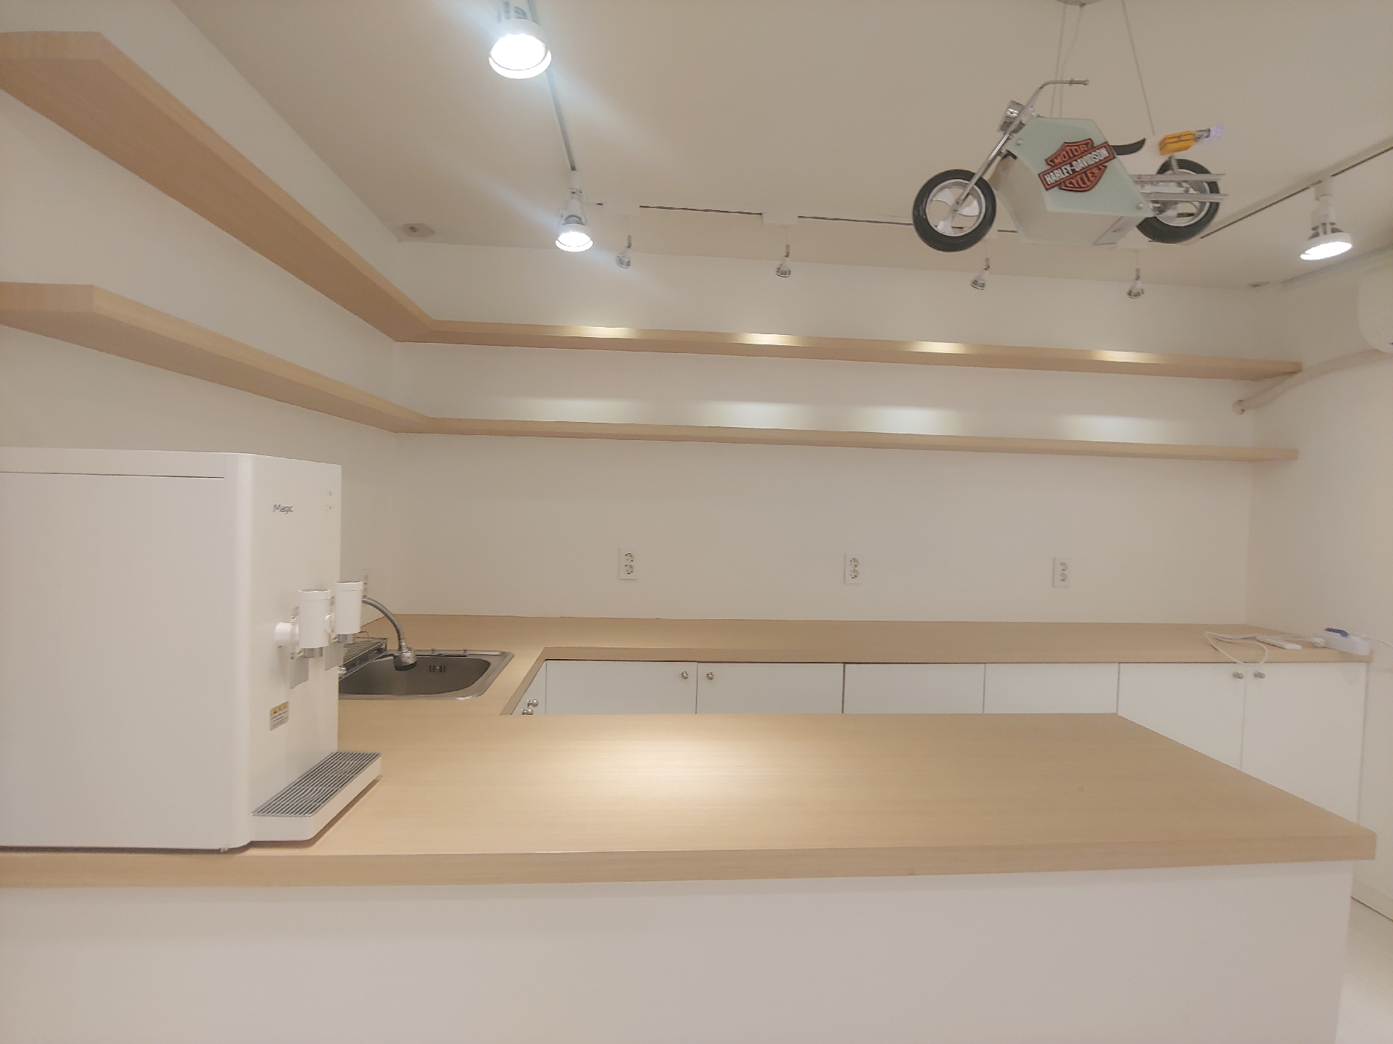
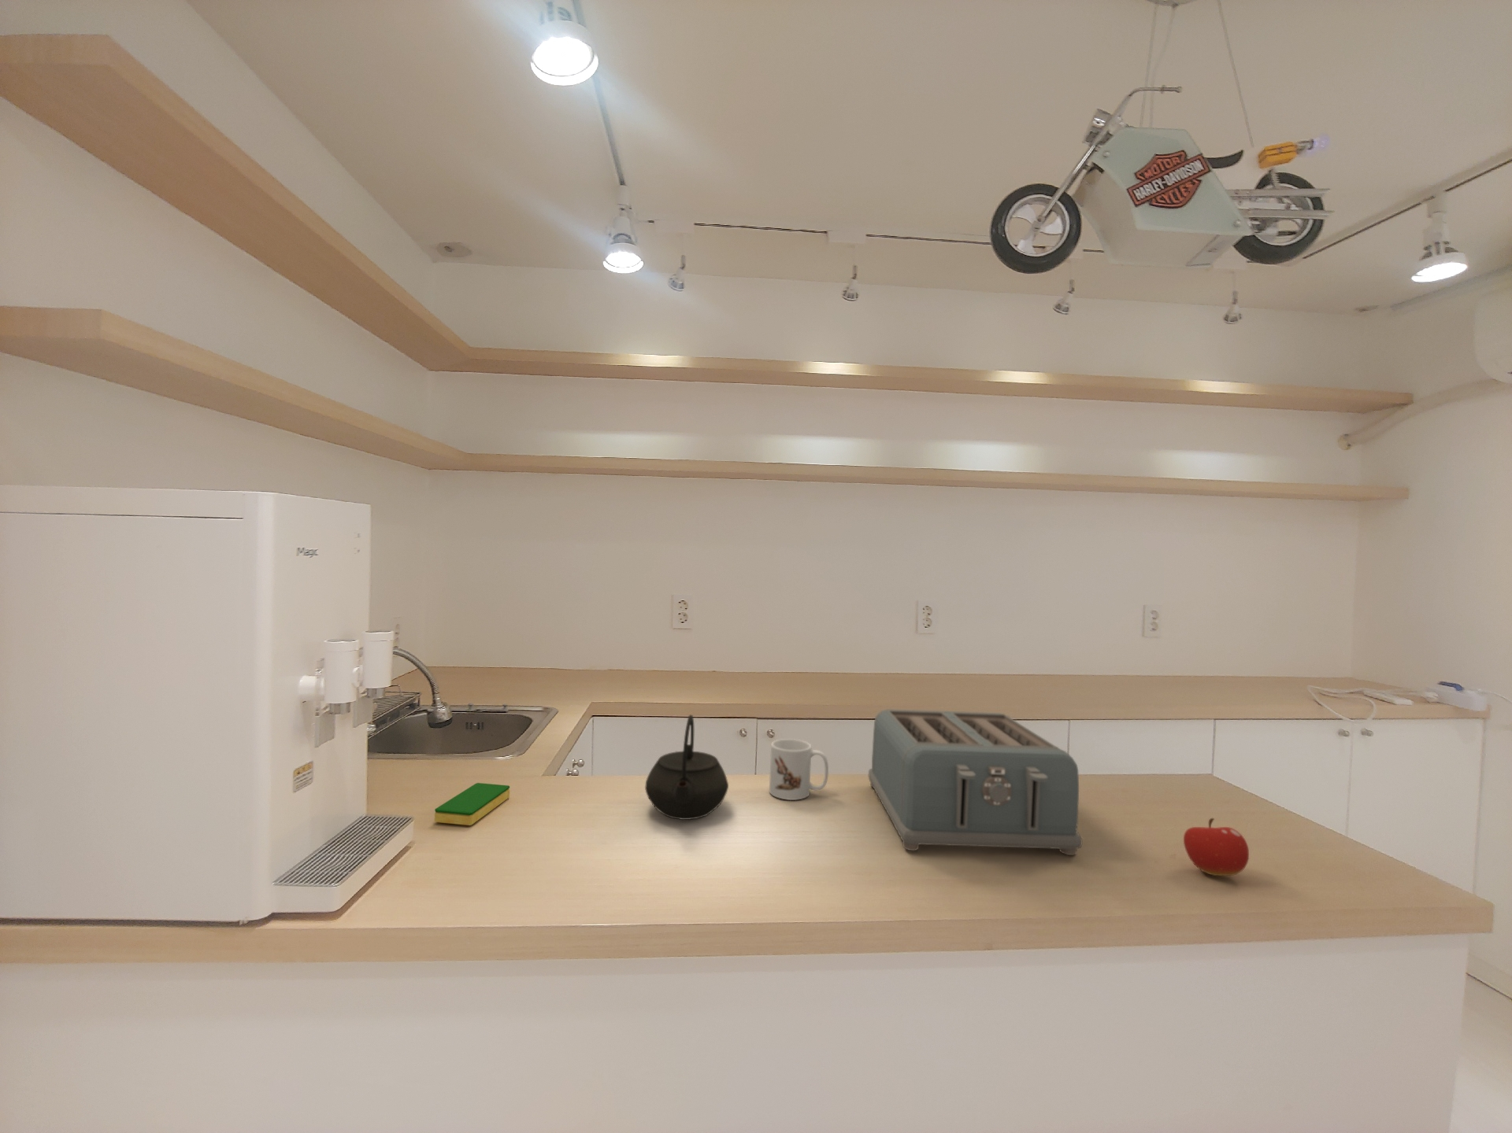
+ fruit (1216, 847)
+ mug (799, 769)
+ kettle (687, 765)
+ dish sponge (474, 802)
+ toaster (967, 775)
